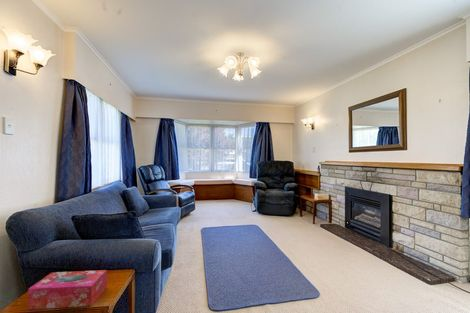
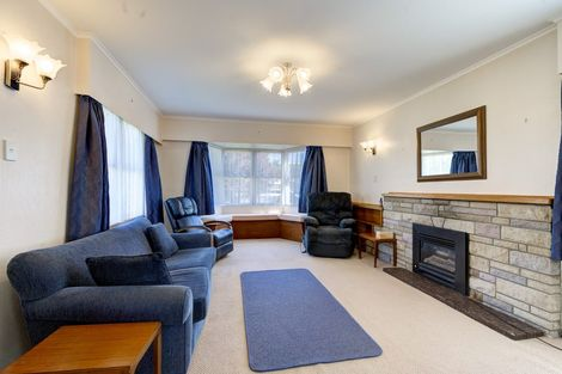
- tissue box (70, 288)
